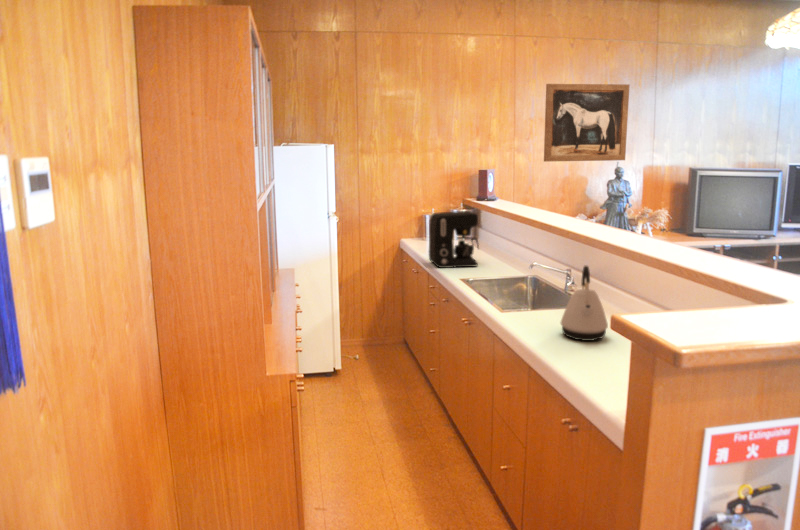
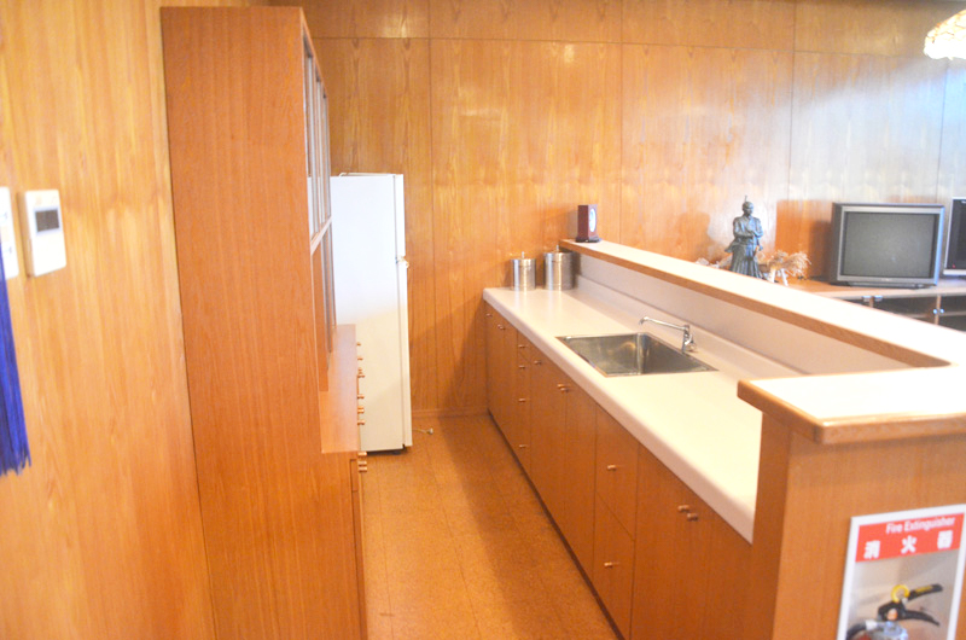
- kettle (585, 301)
- wall art (586, 123)
- coffee maker (456, 238)
